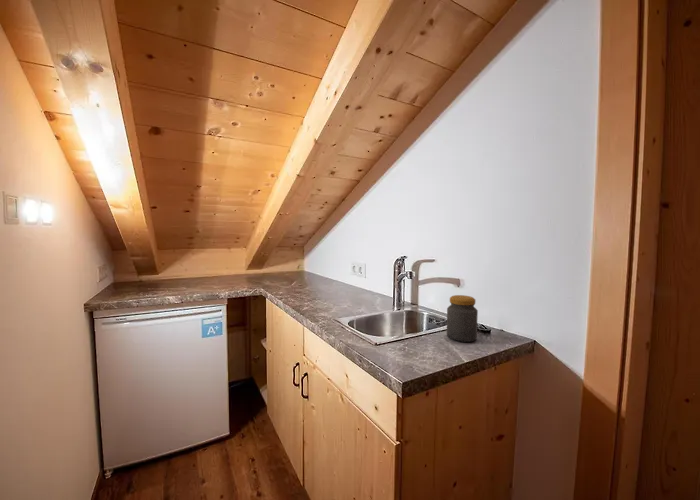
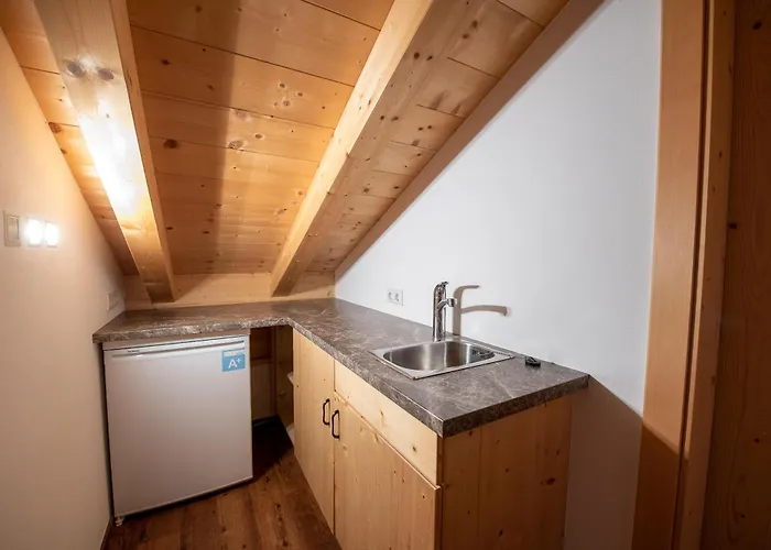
- jar (462, 317)
